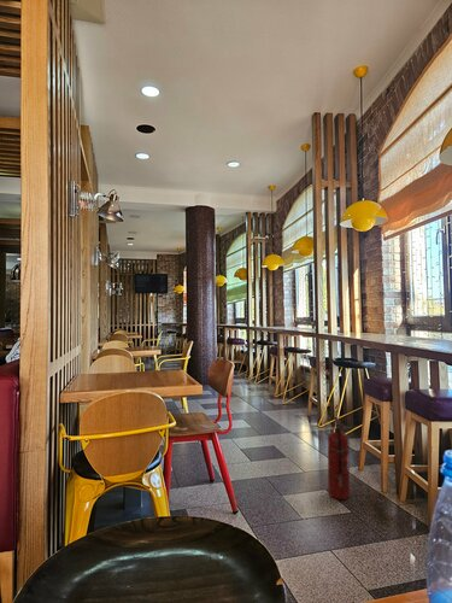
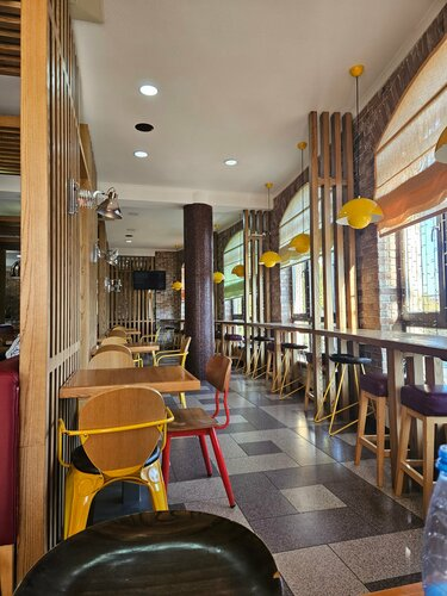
- fire extinguisher (337, 457)
